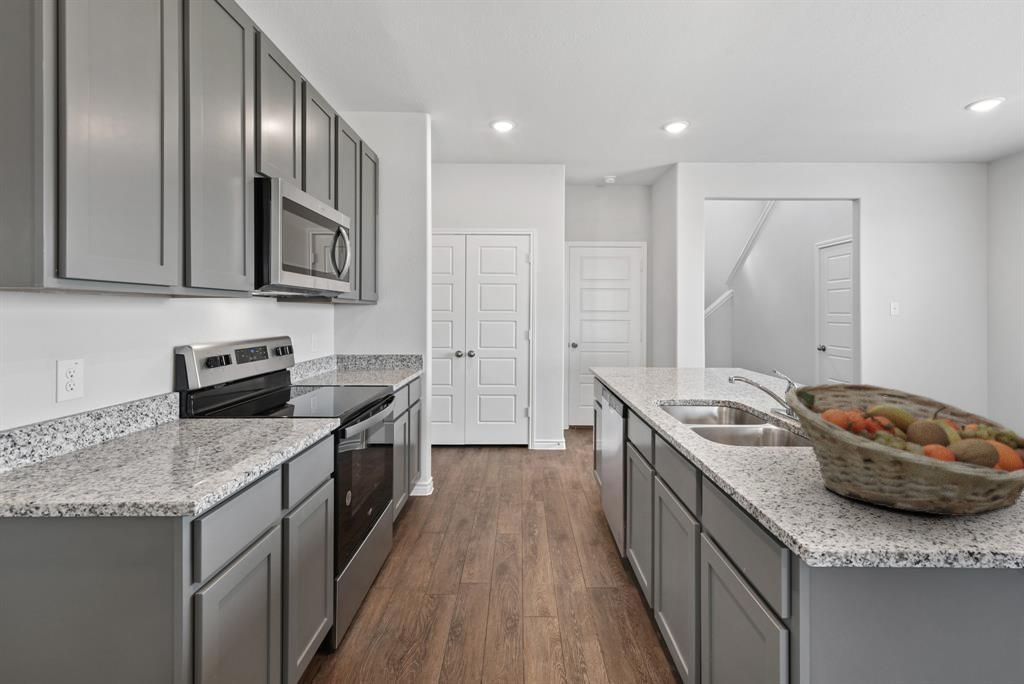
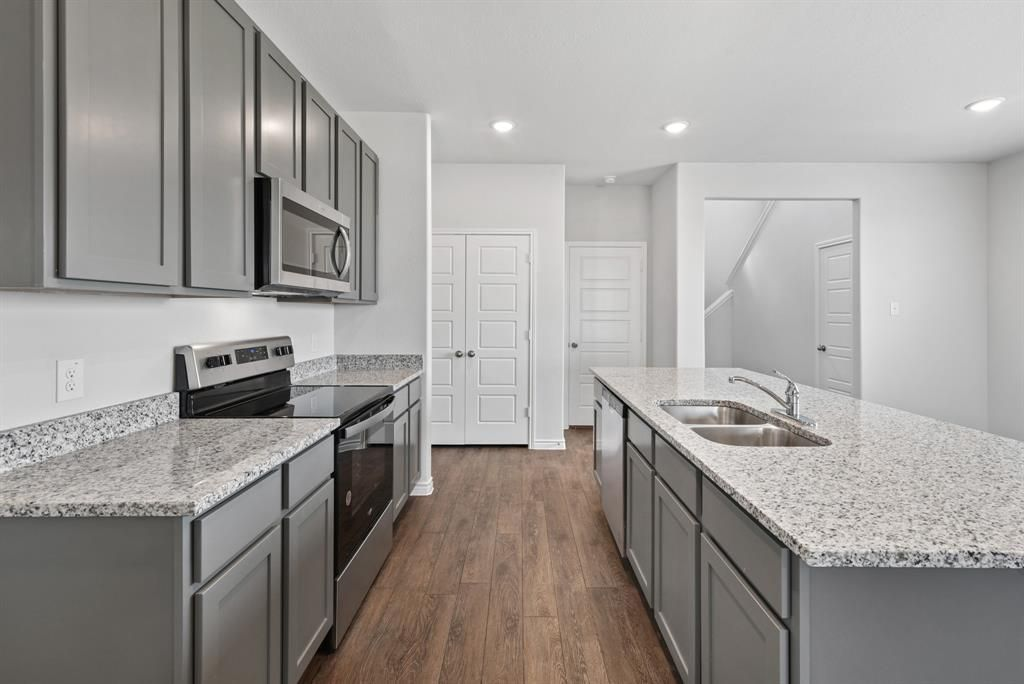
- fruit basket (904, 439)
